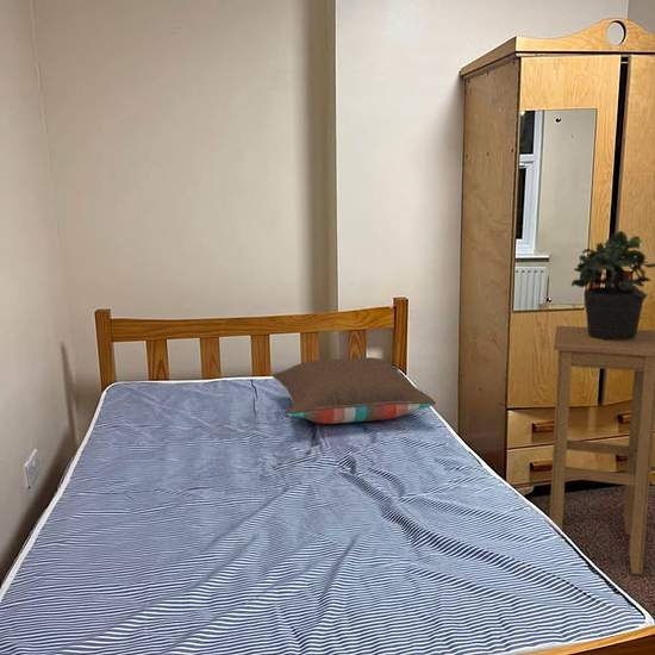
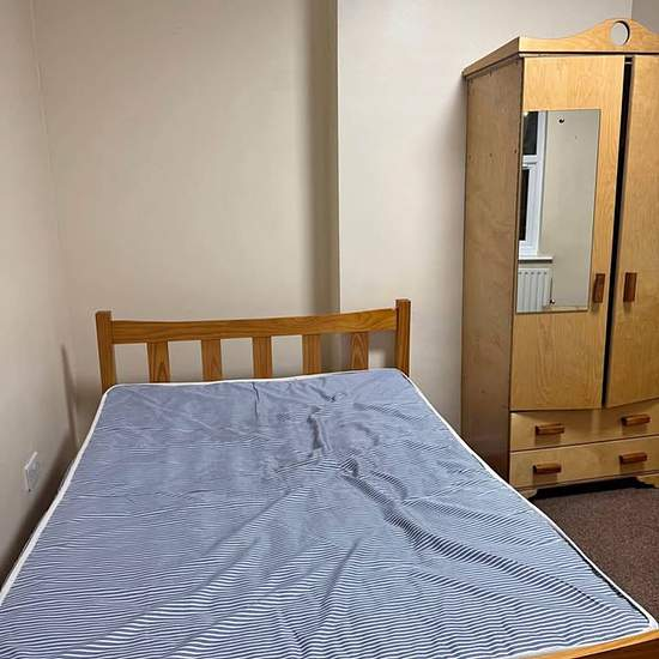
- pillow (348, 388)
- stool (599, 444)
- potted plant (613, 283)
